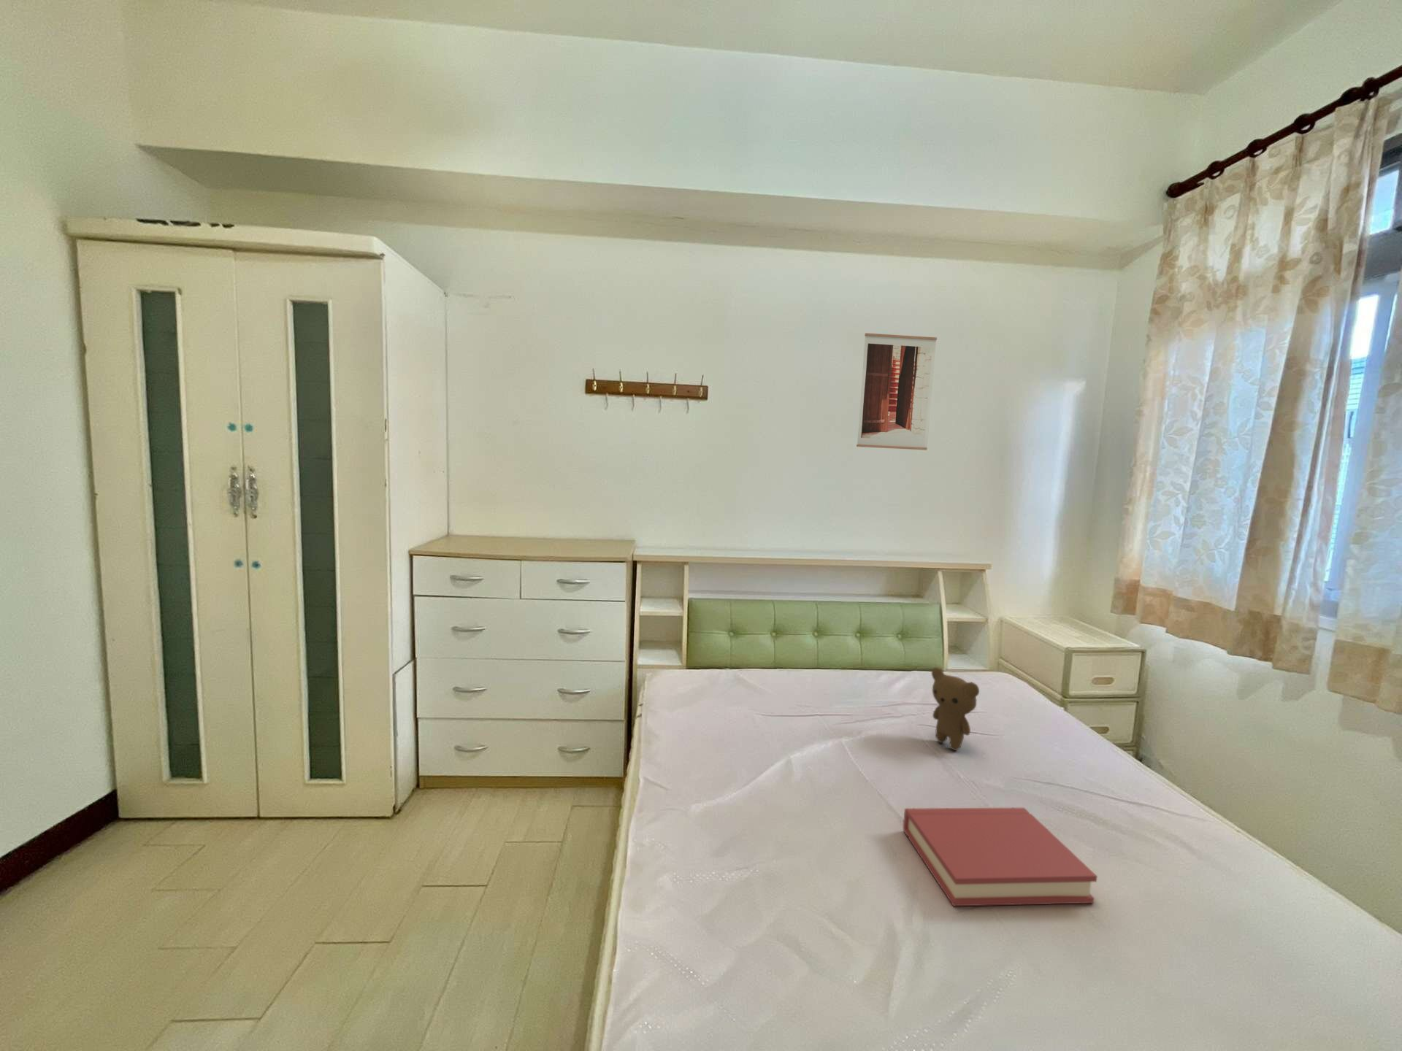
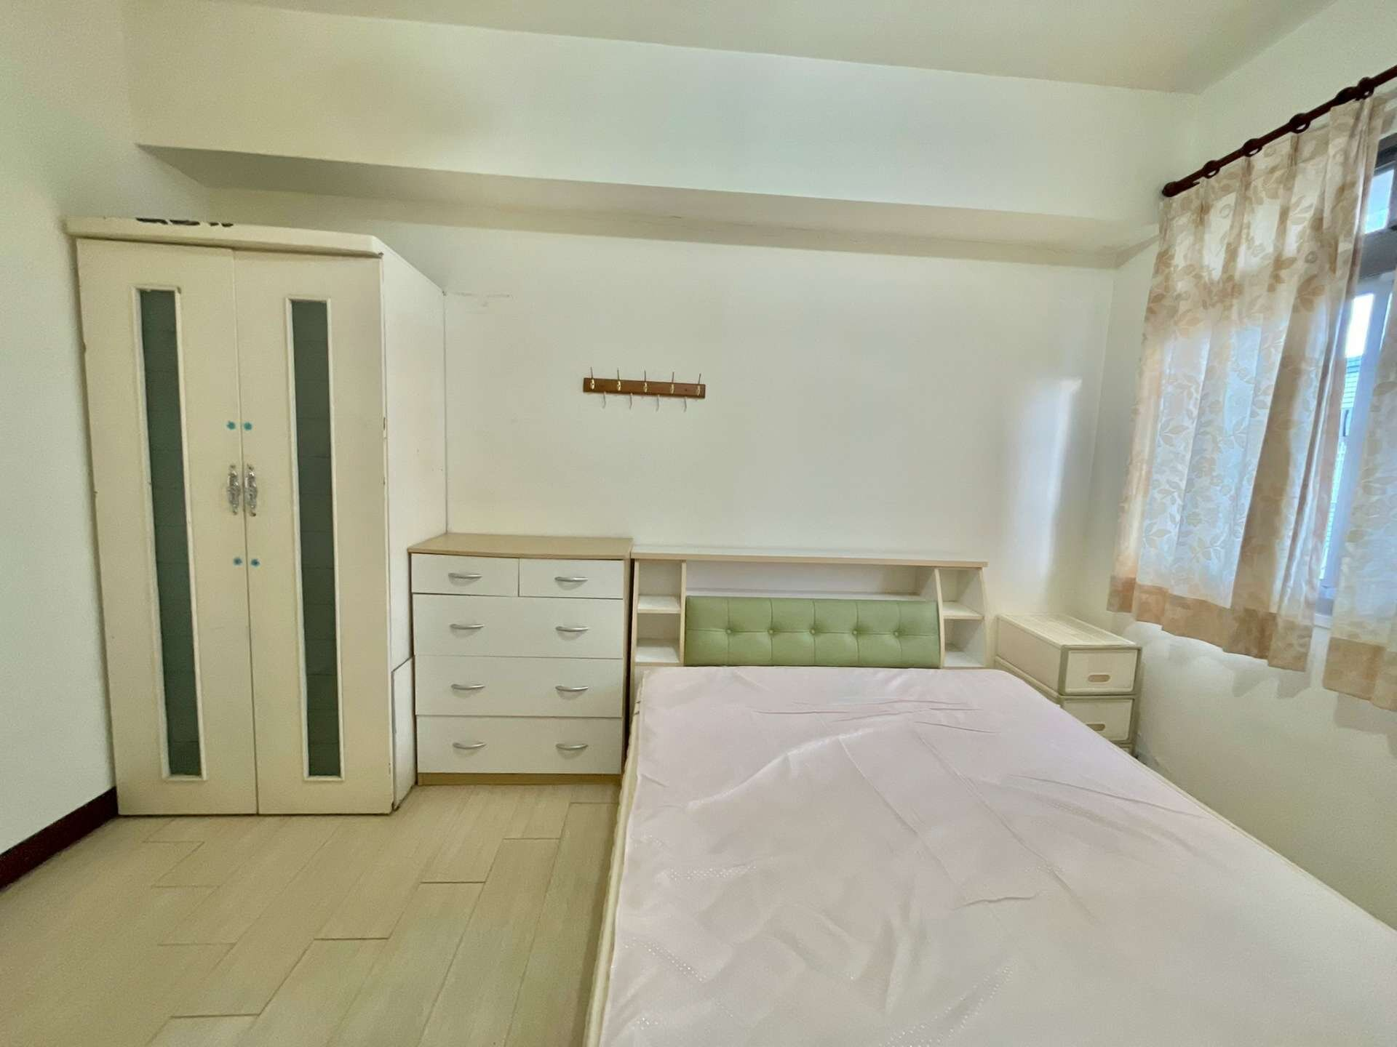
- wall art (896, 392)
- hardback book (991, 850)
- teddy bear (950, 710)
